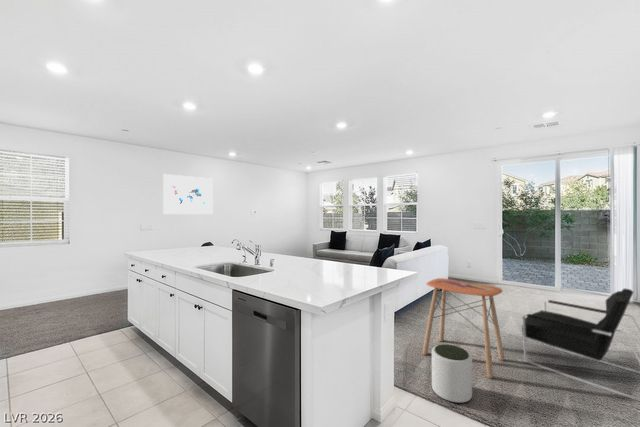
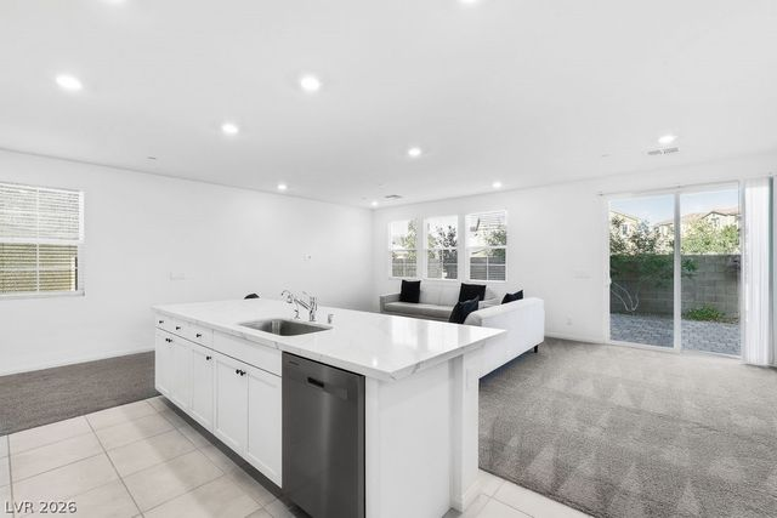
- wall art (189, 195)
- plant pot (451, 371)
- side table (465, 318)
- armchair (587, 328)
